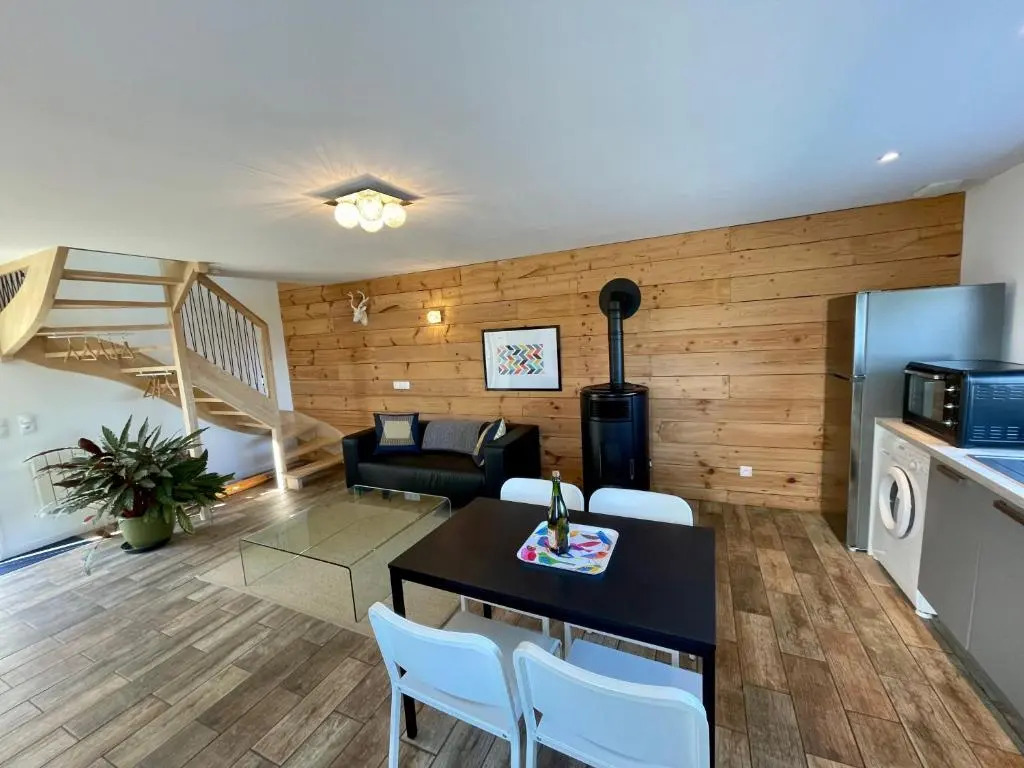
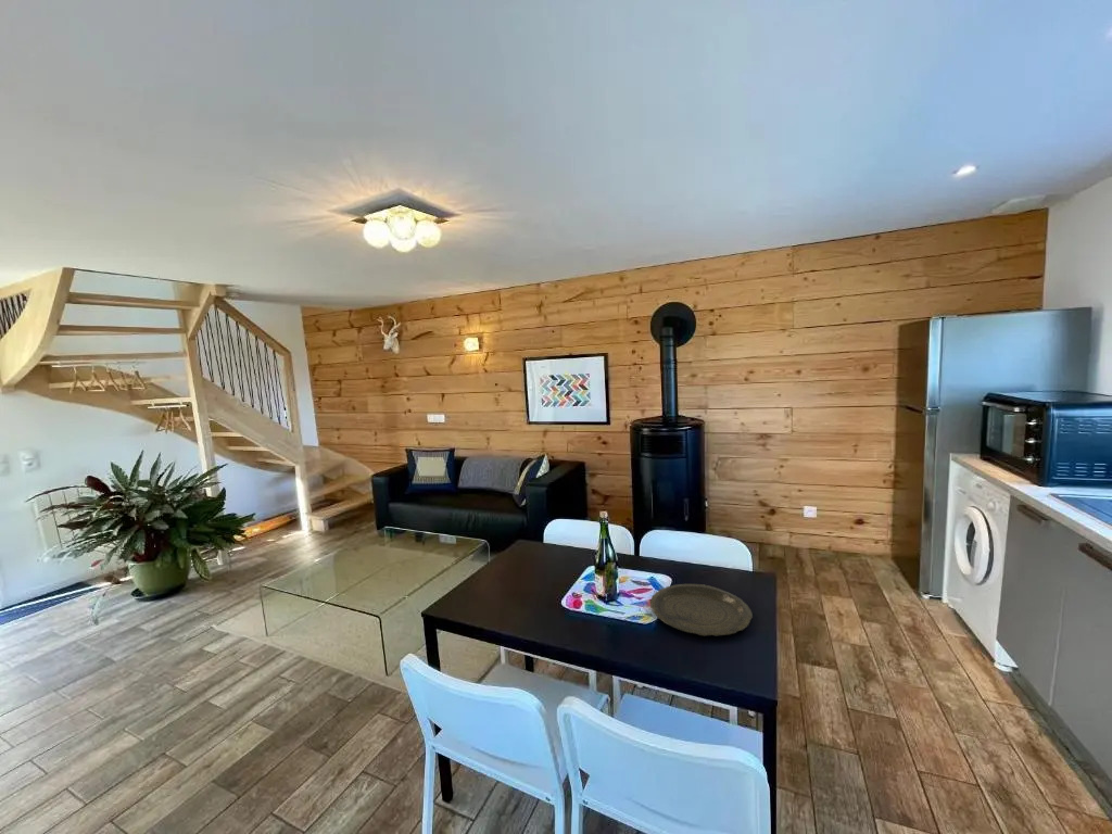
+ plate (699, 608)
